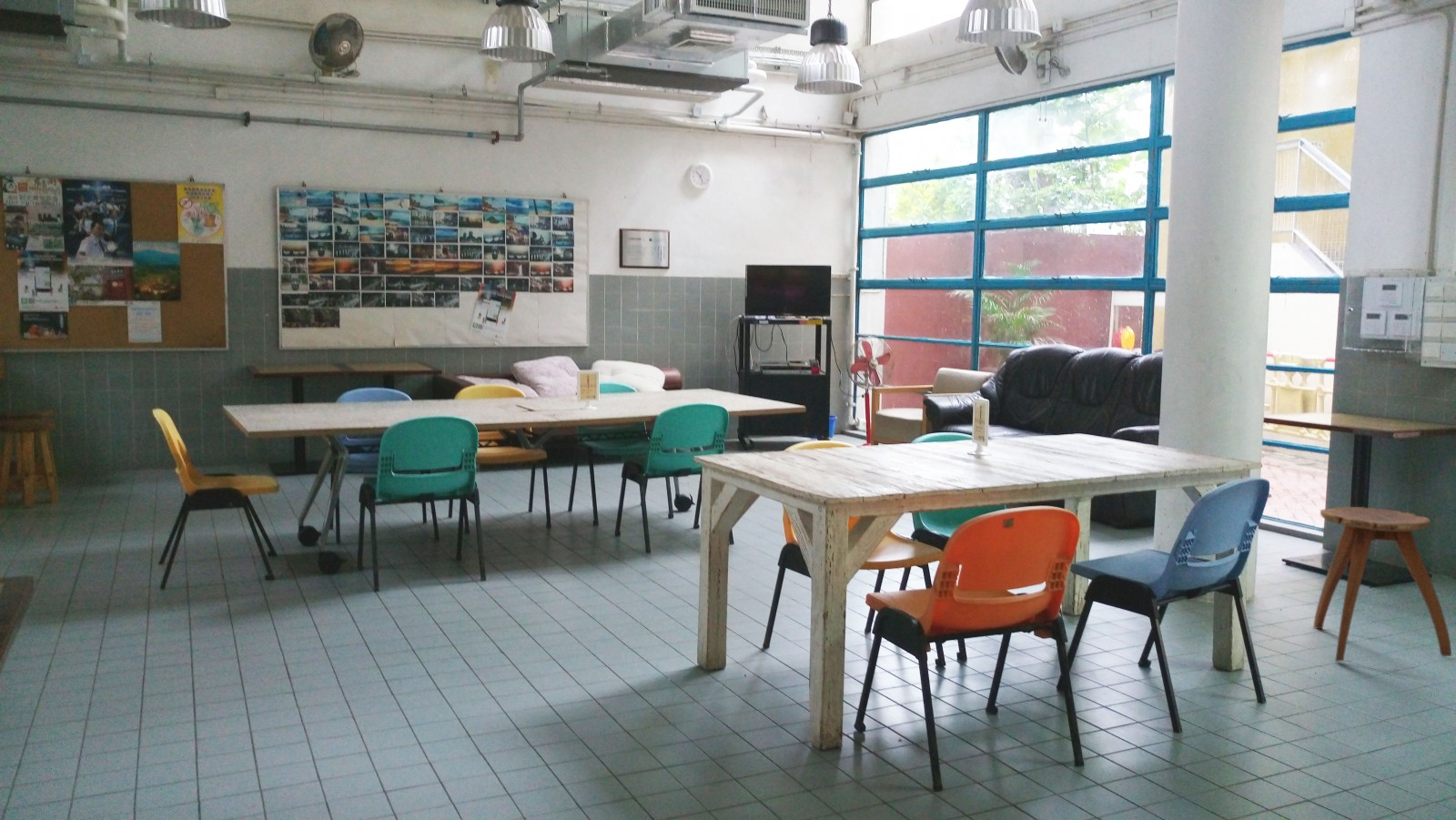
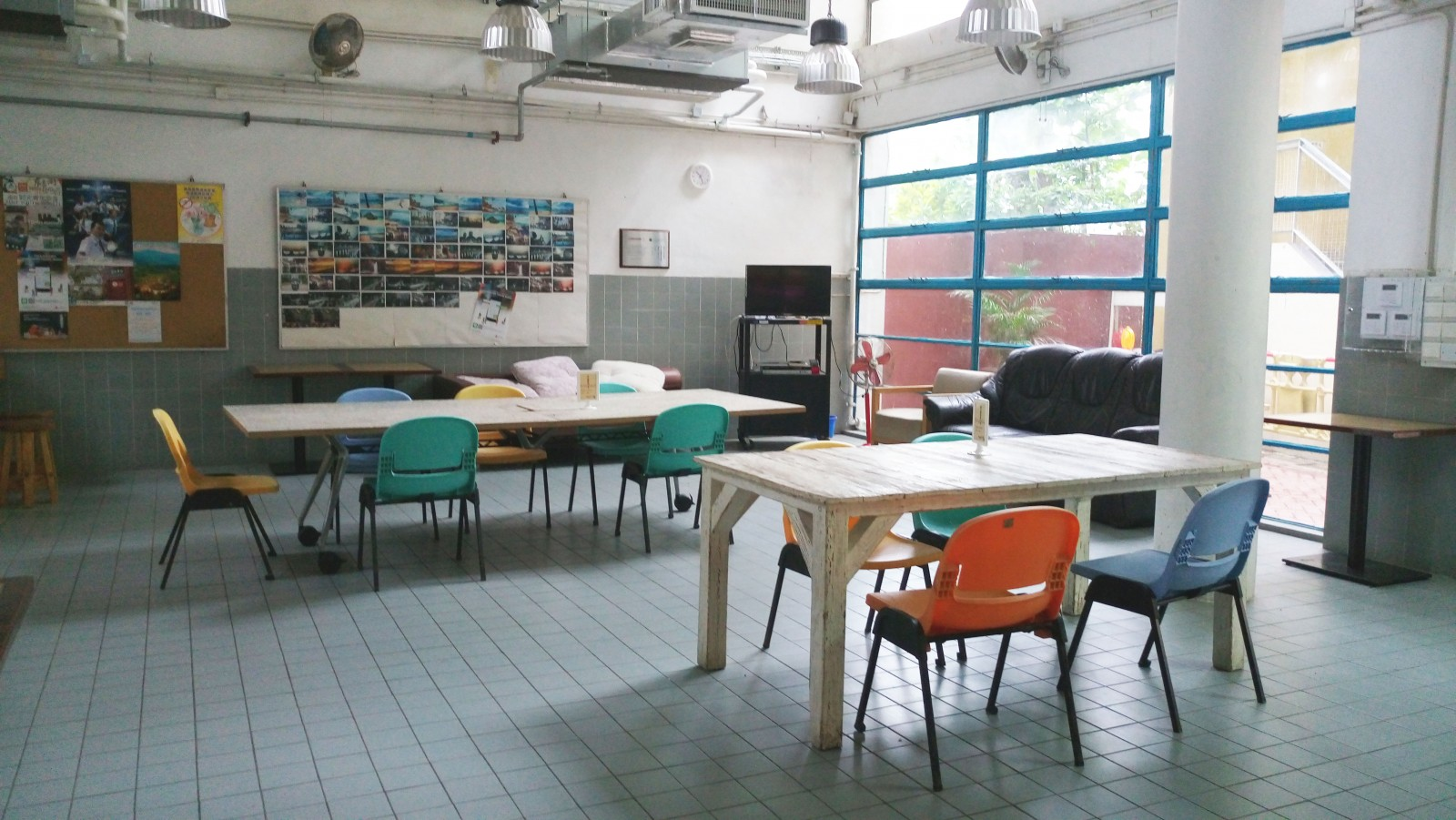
- stool (1362, 575)
